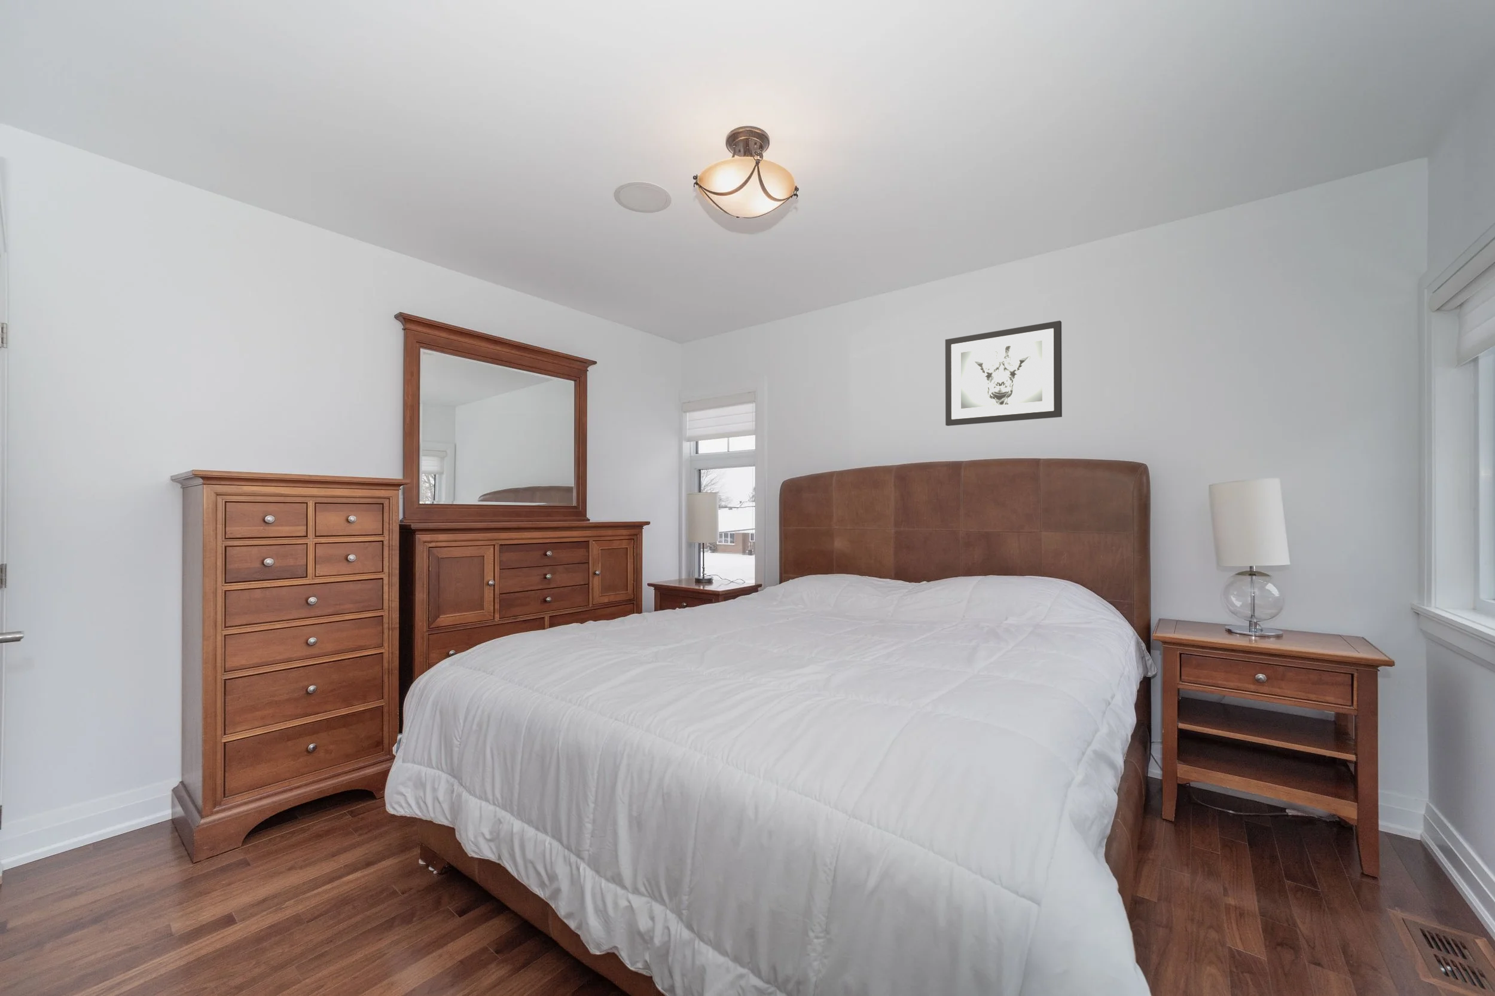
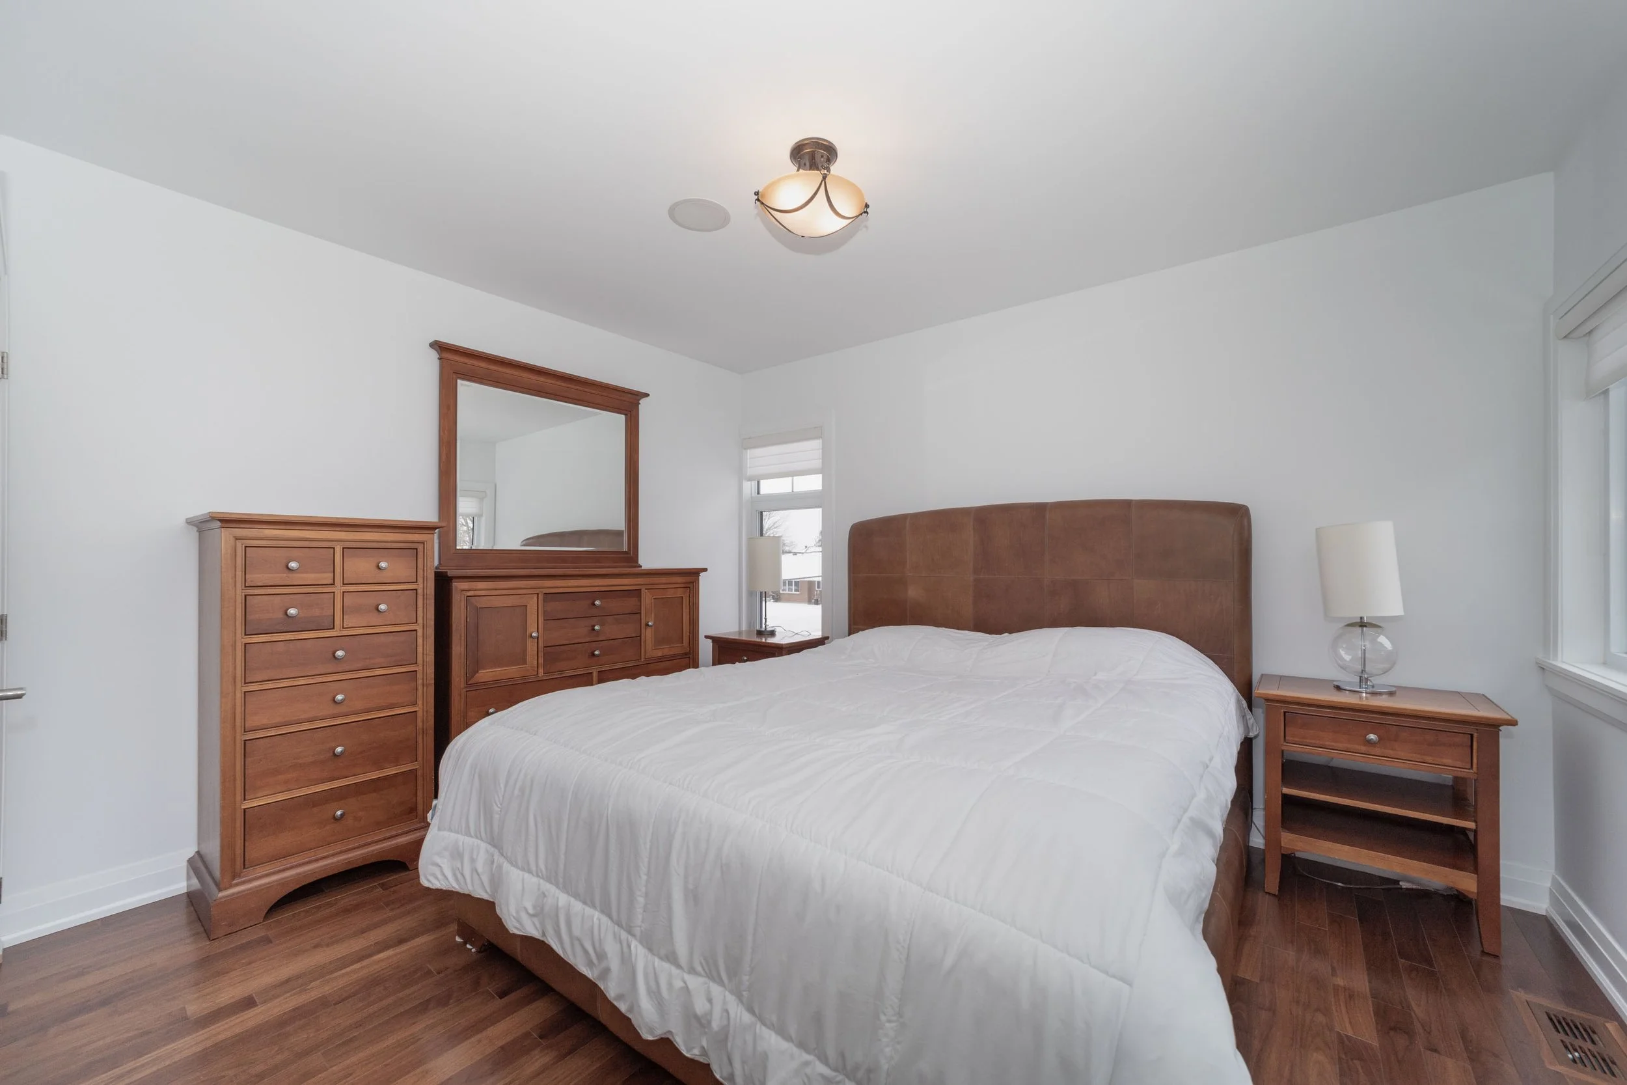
- wall art (1000, 376)
